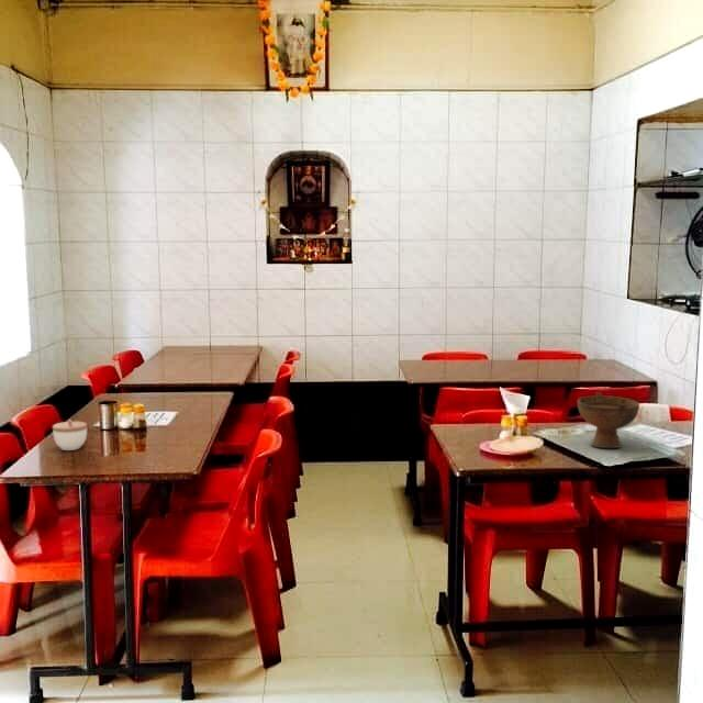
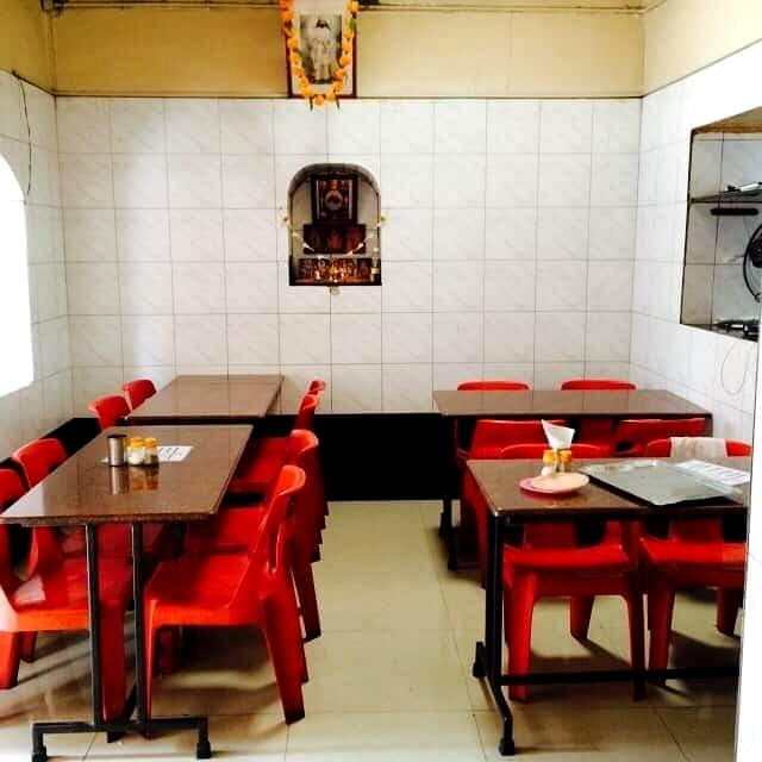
- decorative box (69, 434)
- bowl (606, 422)
